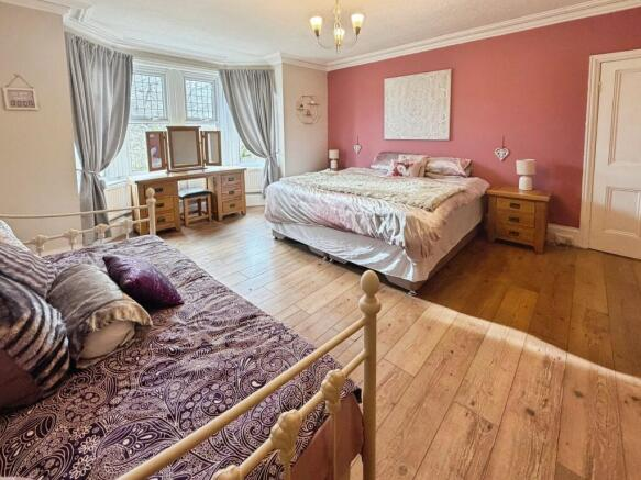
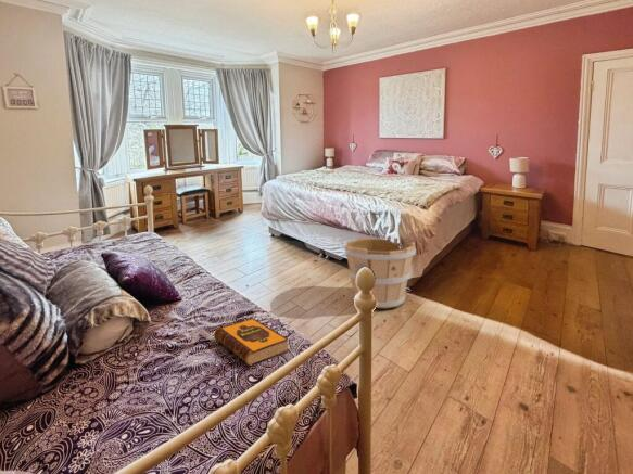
+ hardback book (250, 340)
+ wooden bucket (379, 271)
